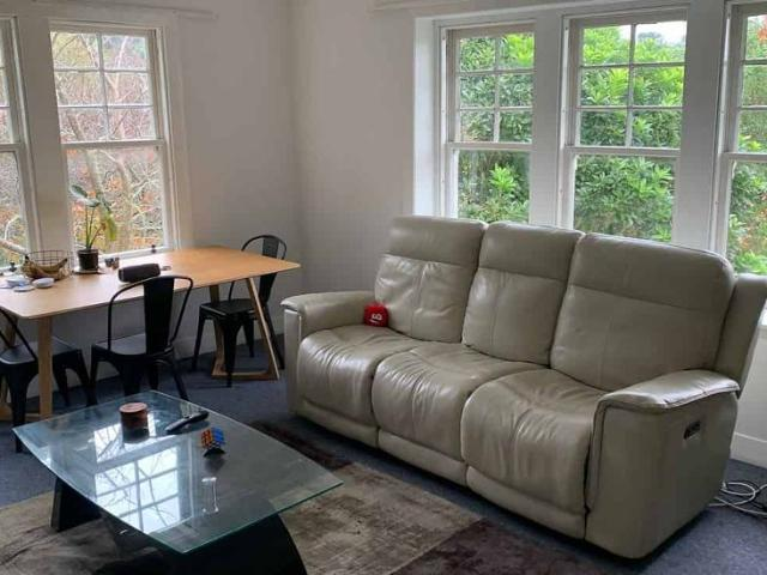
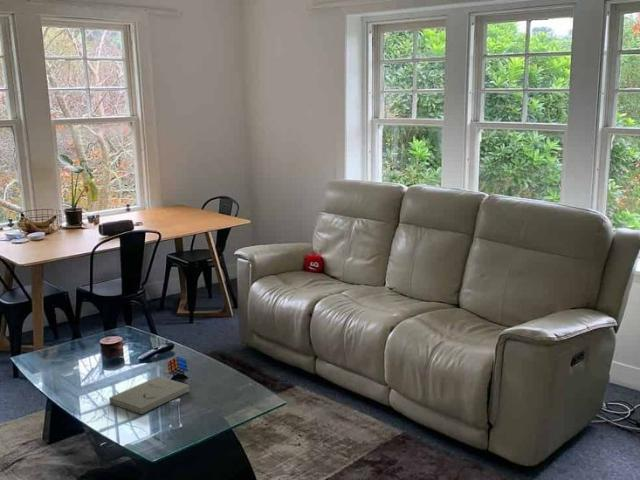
+ book (150, 394)
